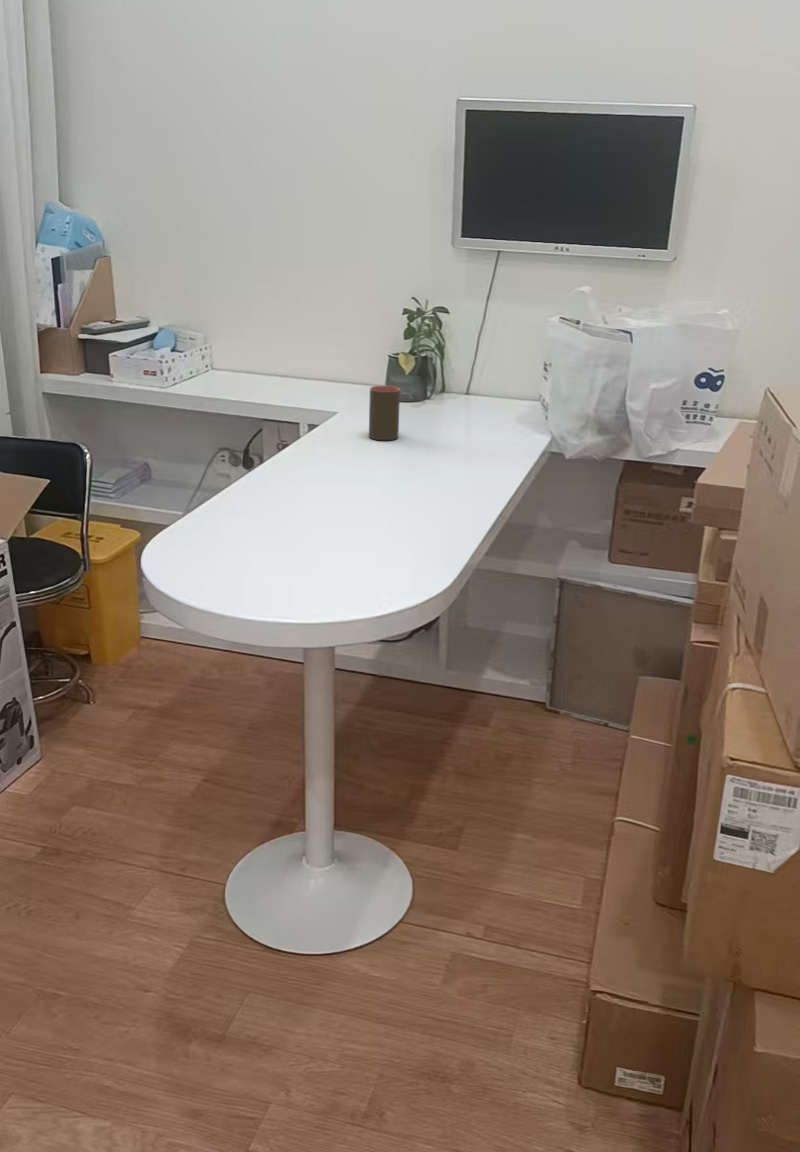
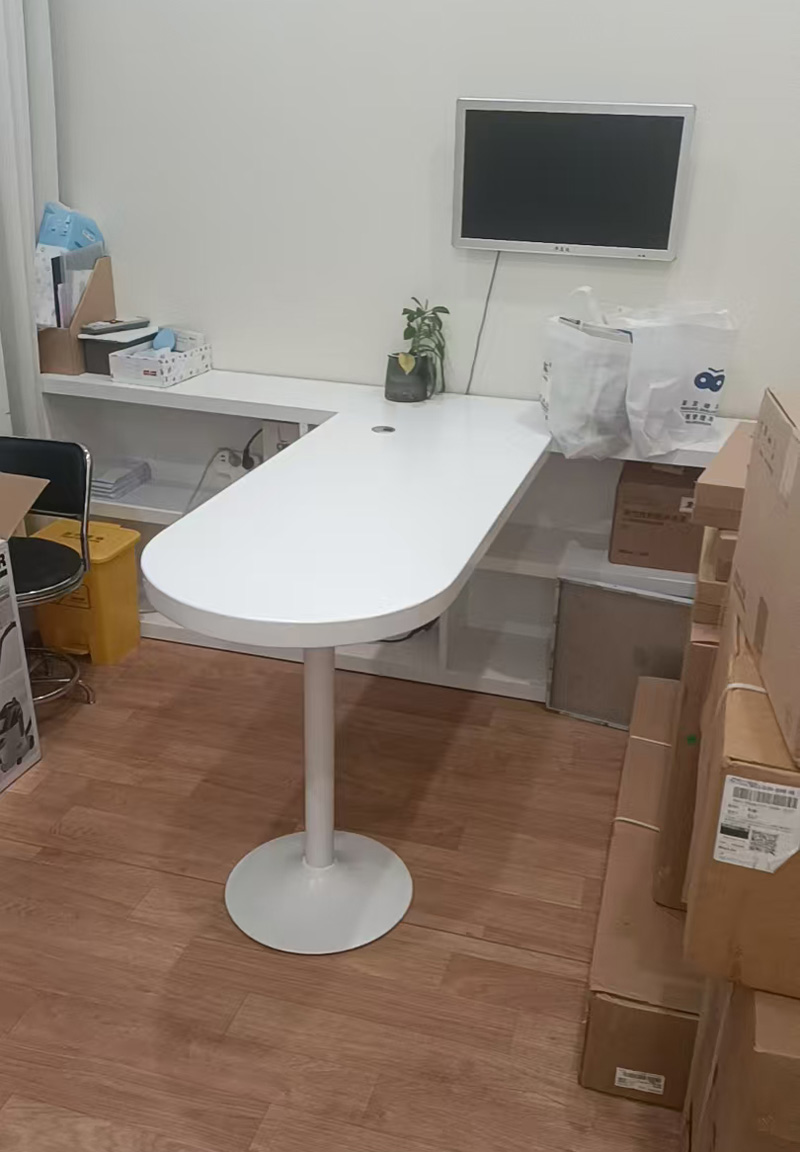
- cup (384, 412)
